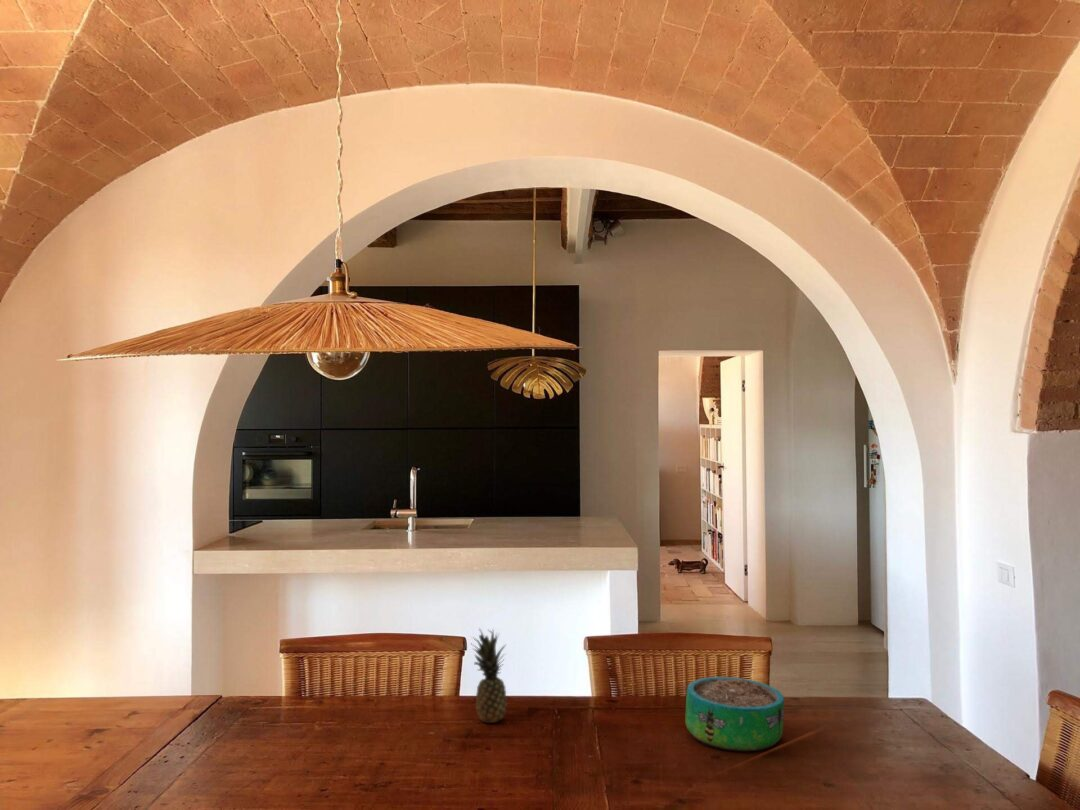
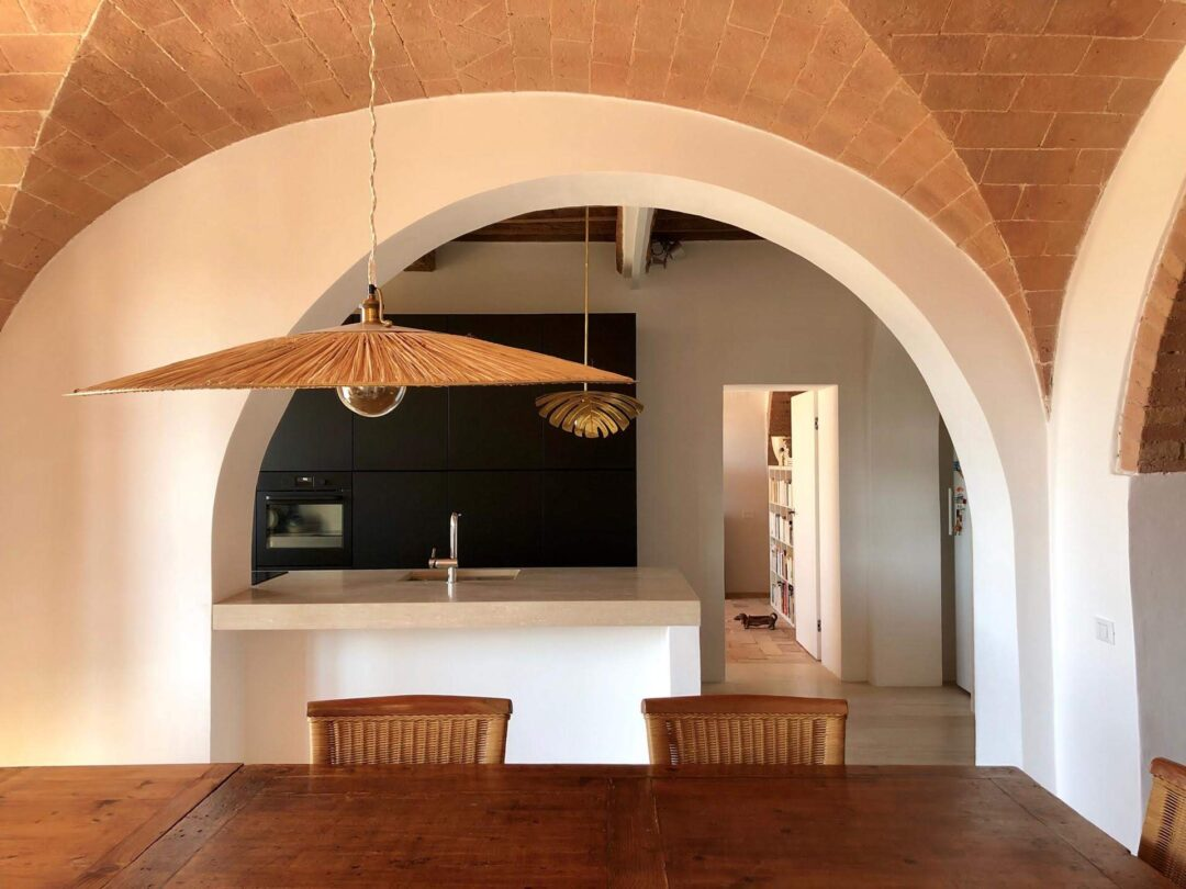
- fruit (489, 673)
- decorative bowl (734, 713)
